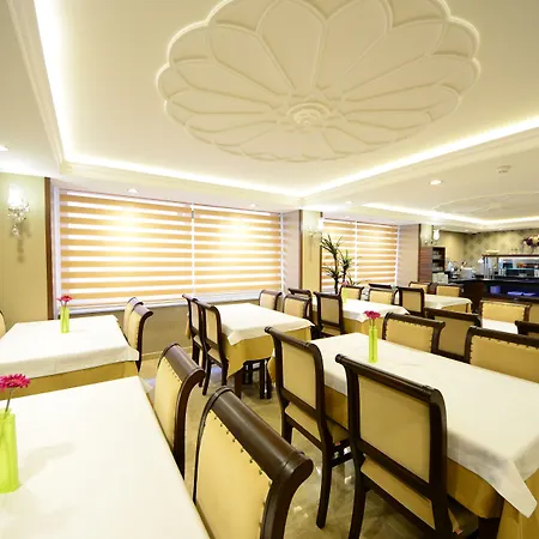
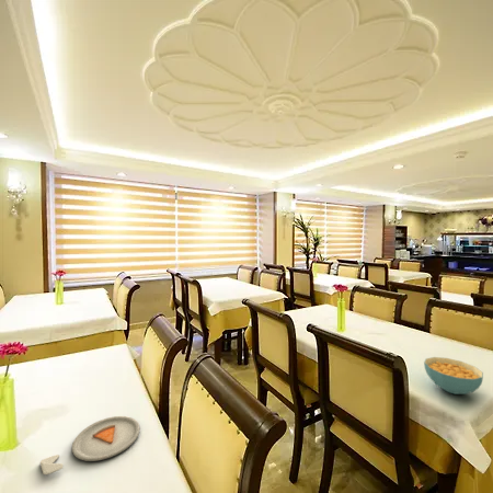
+ cereal bowl (451, 378)
+ dinner plate (94, 442)
